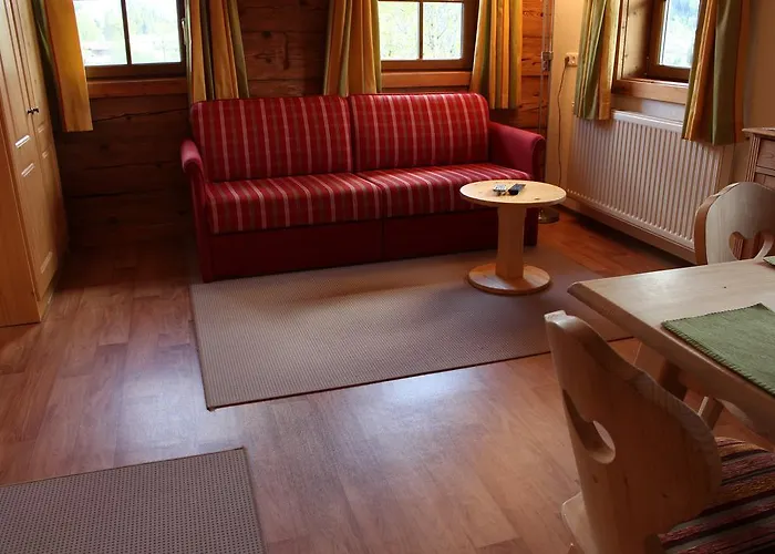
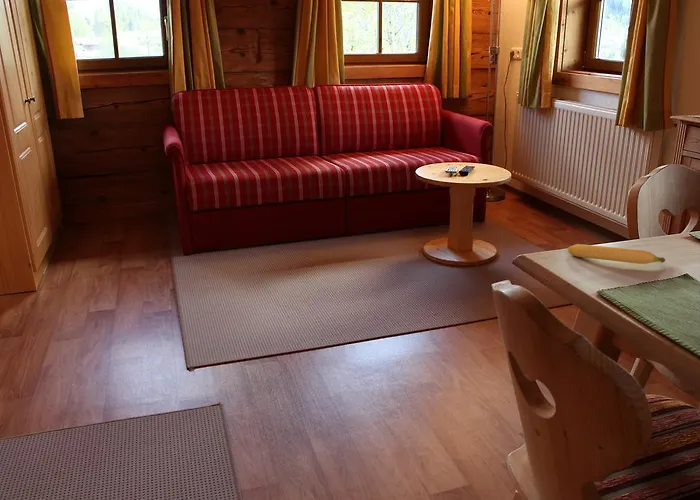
+ banana (614, 252)
